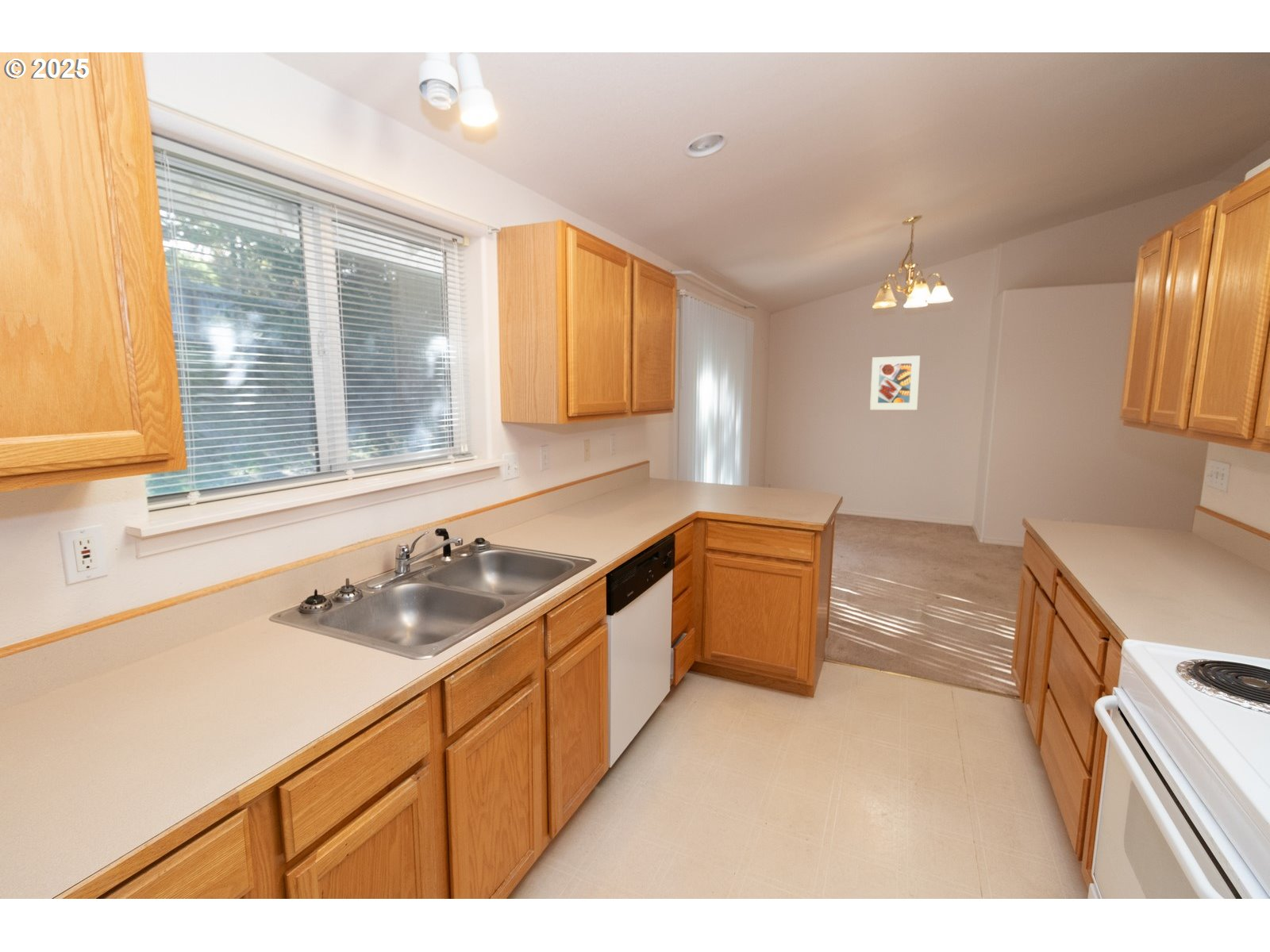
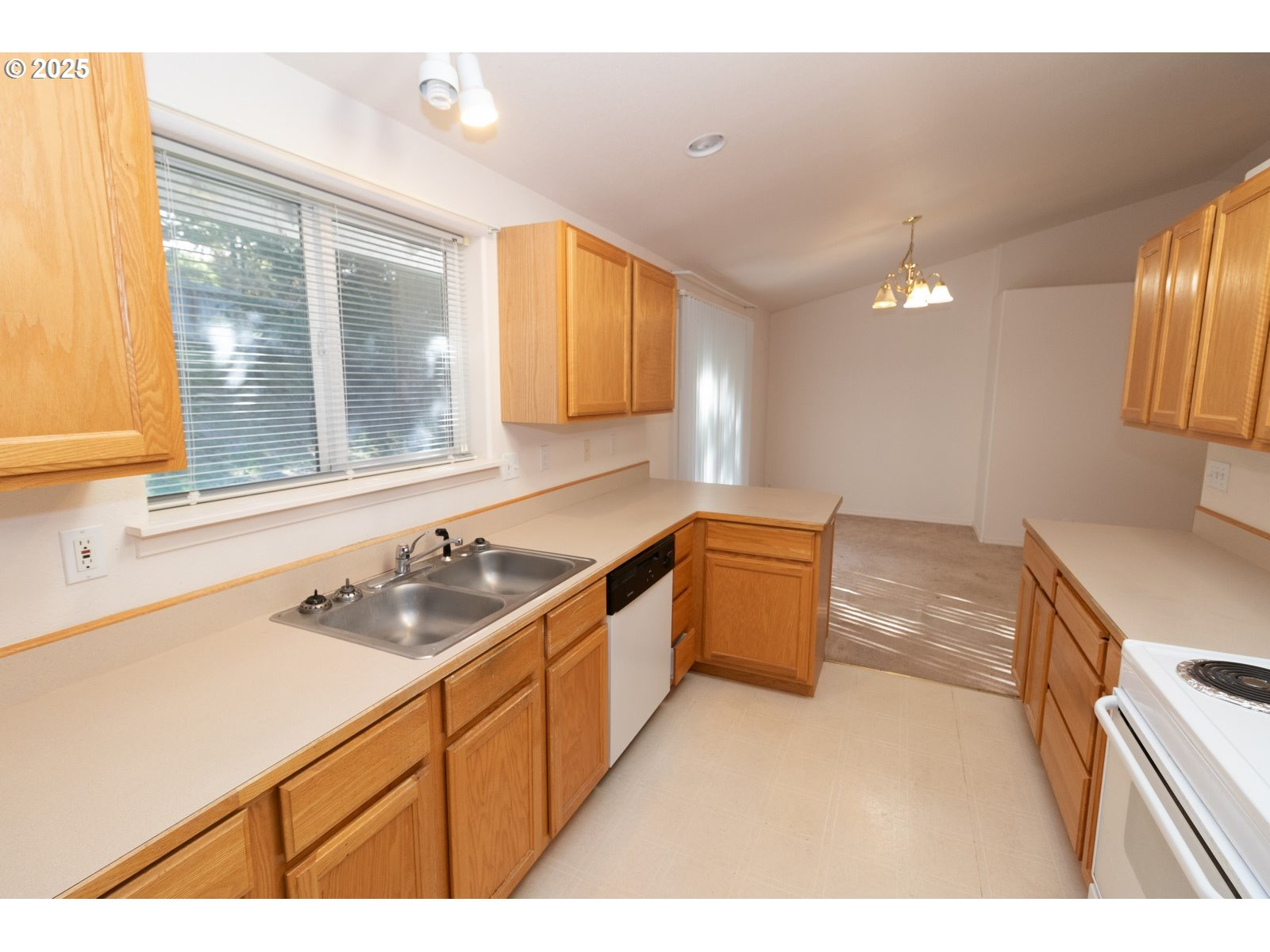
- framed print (894, 383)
